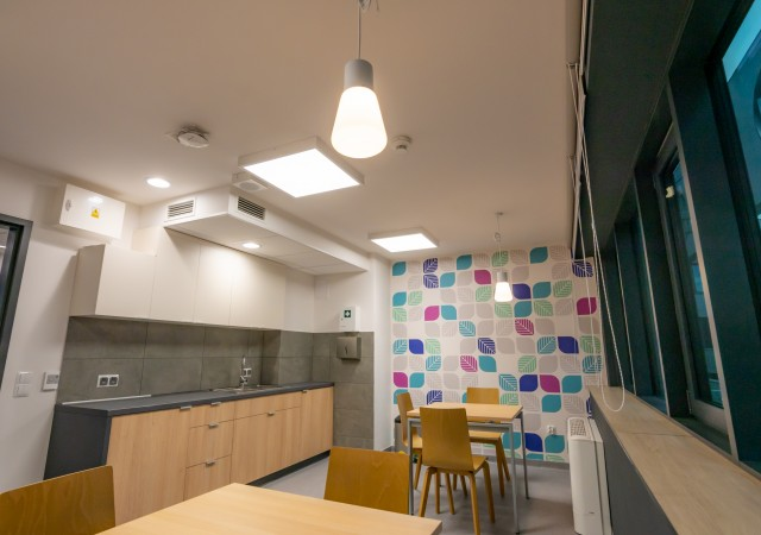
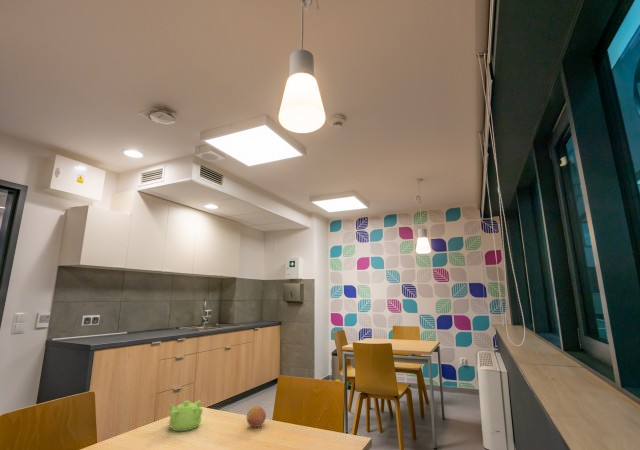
+ fruit (256, 415)
+ teapot (185, 413)
